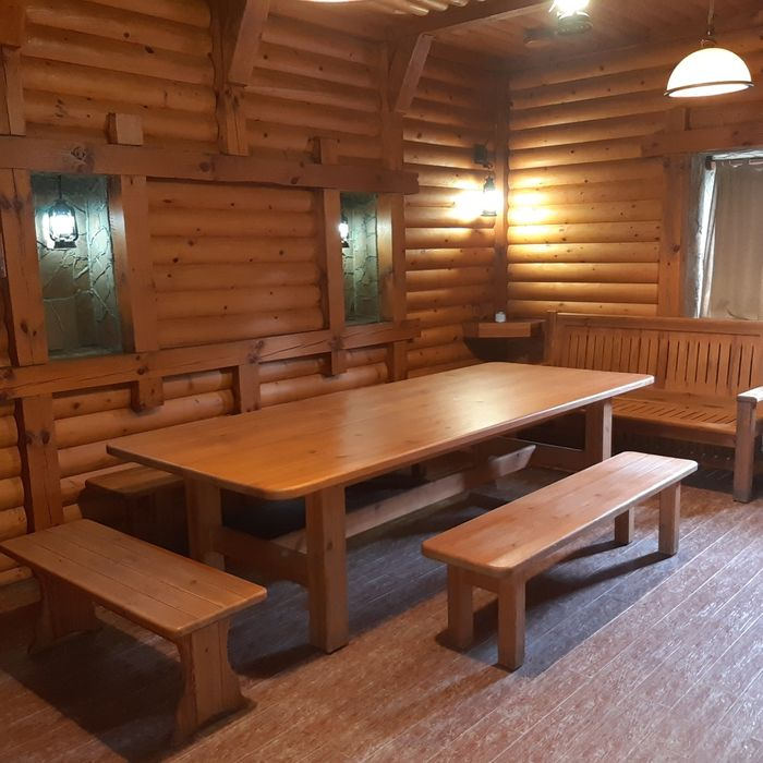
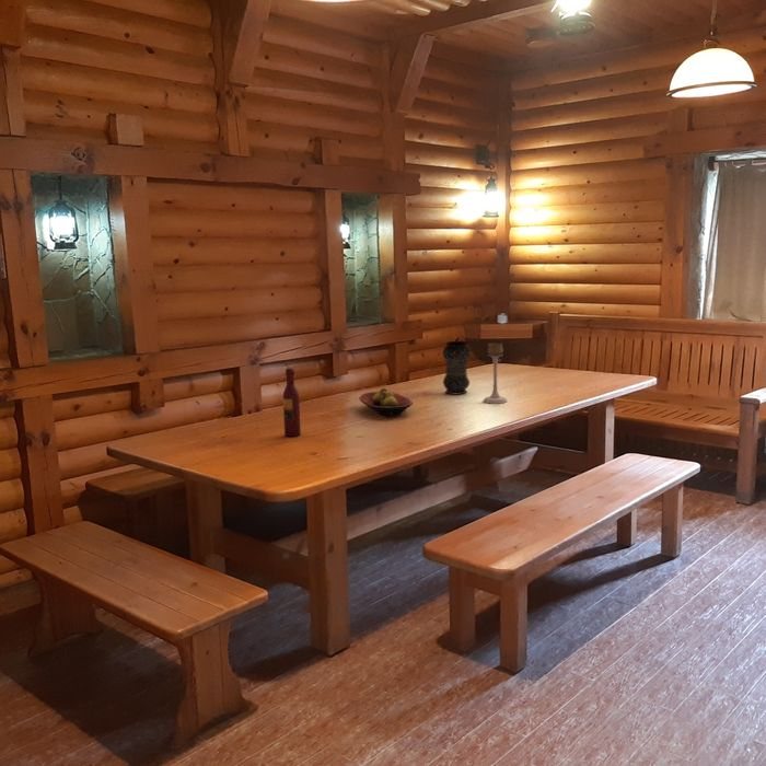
+ candle holder (495, 372)
+ vase (456, 368)
+ wine bottle (291, 402)
+ fruit bowl (385, 401)
